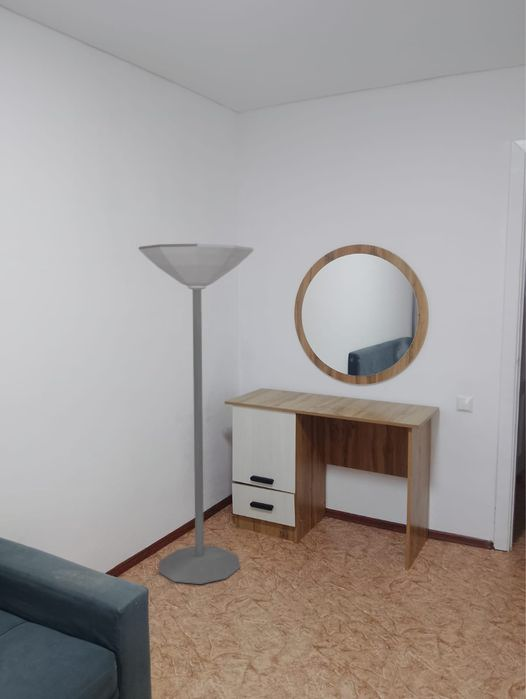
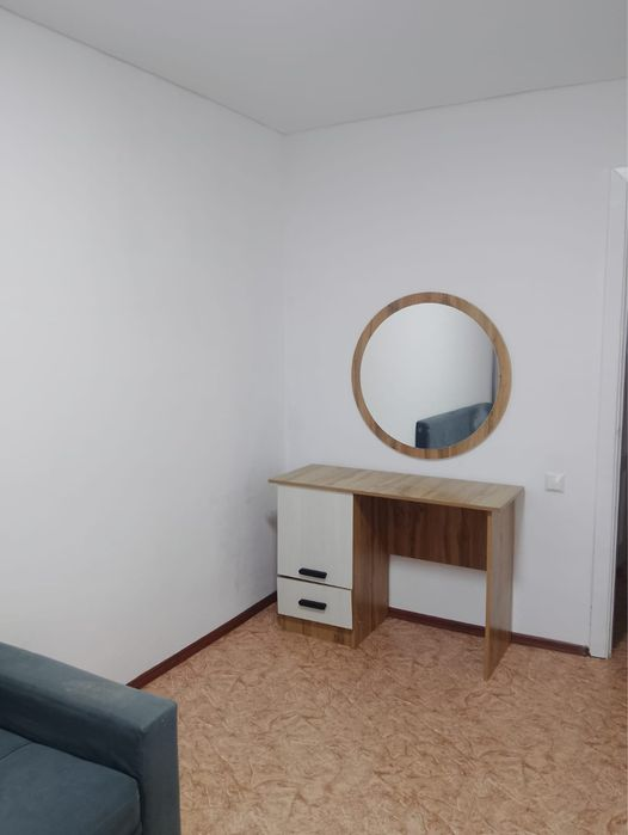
- floor lamp (198, 410)
